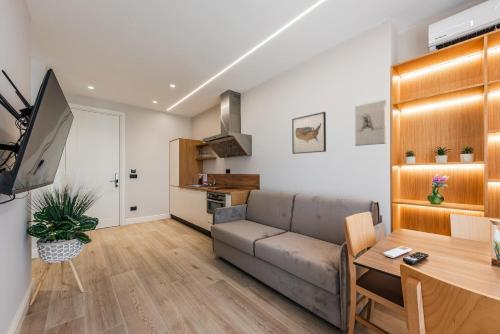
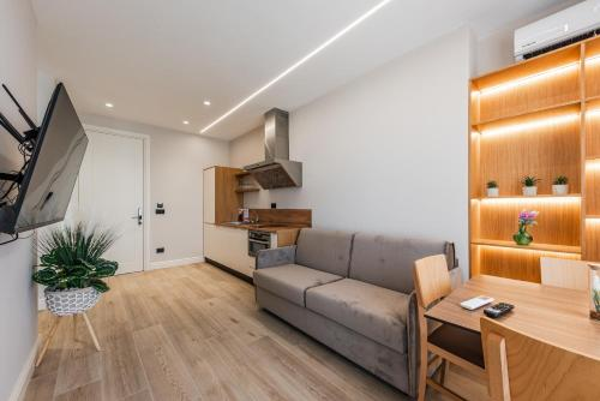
- wall sculpture (369, 124)
- wall art (308, 134)
